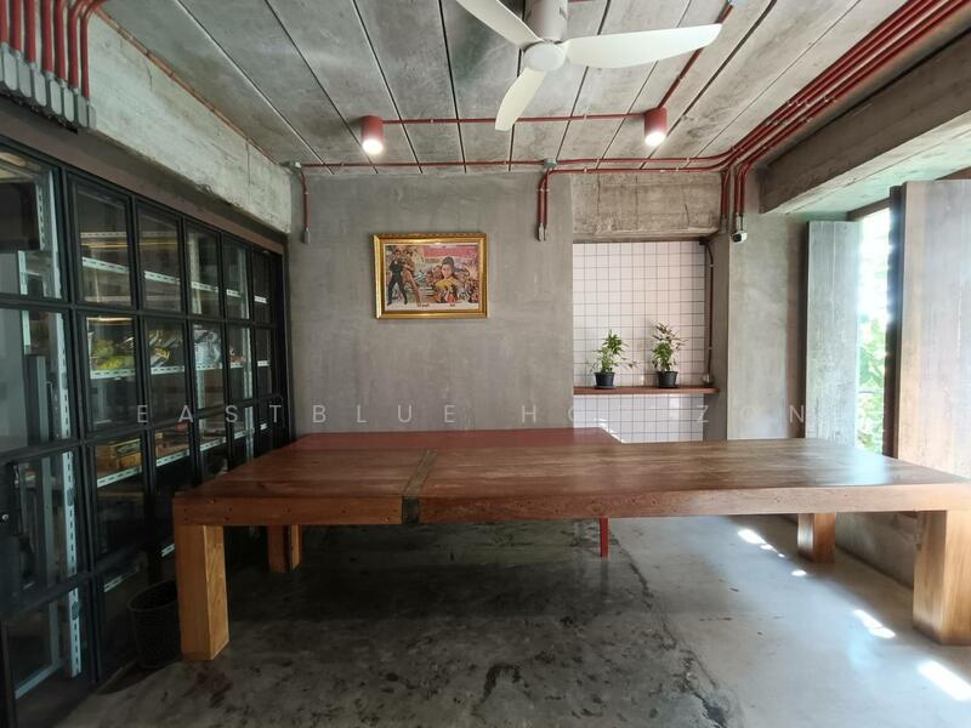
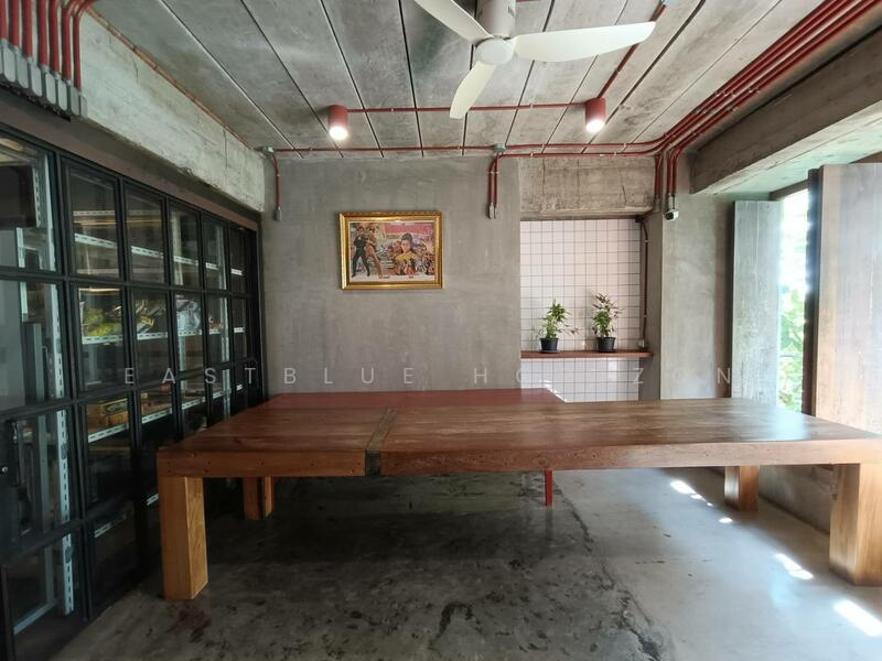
- wastebasket (165, 622)
